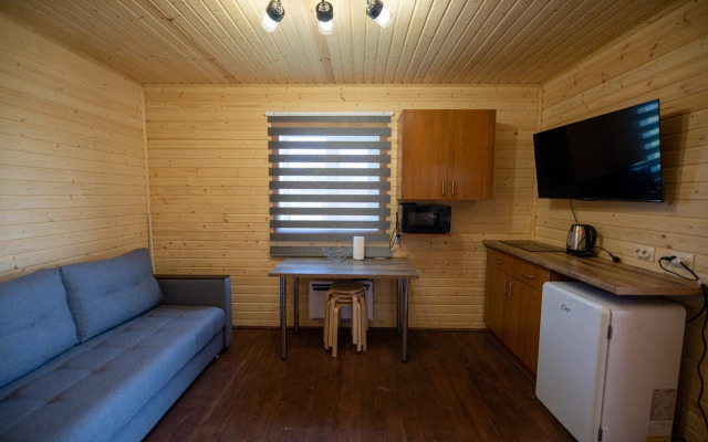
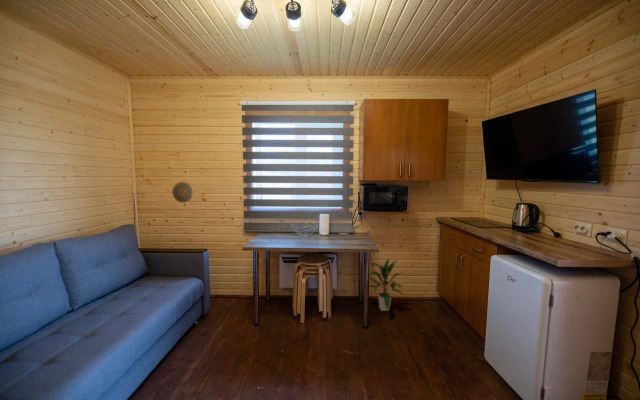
+ indoor plant (384, 284)
+ decorative plate (182, 192)
